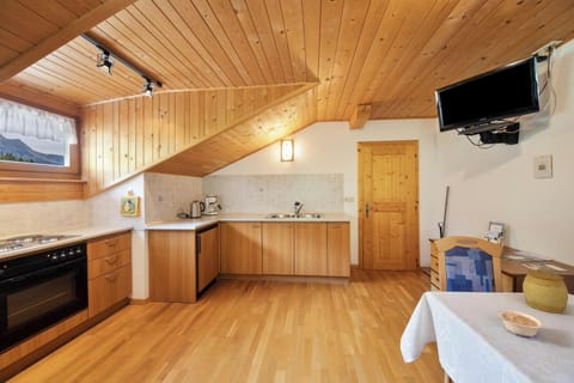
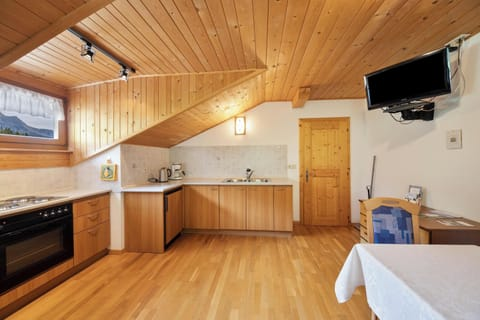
- jar (544, 286)
- legume (519, 323)
